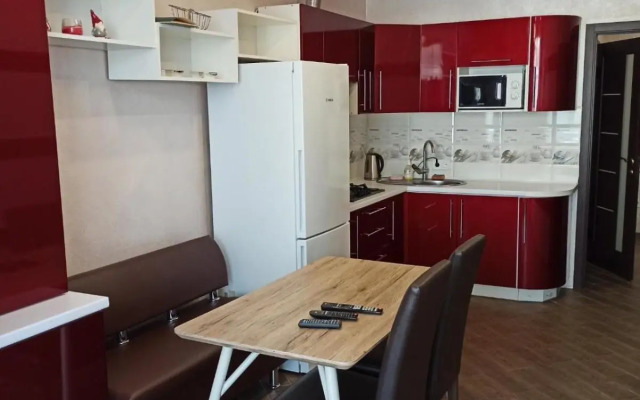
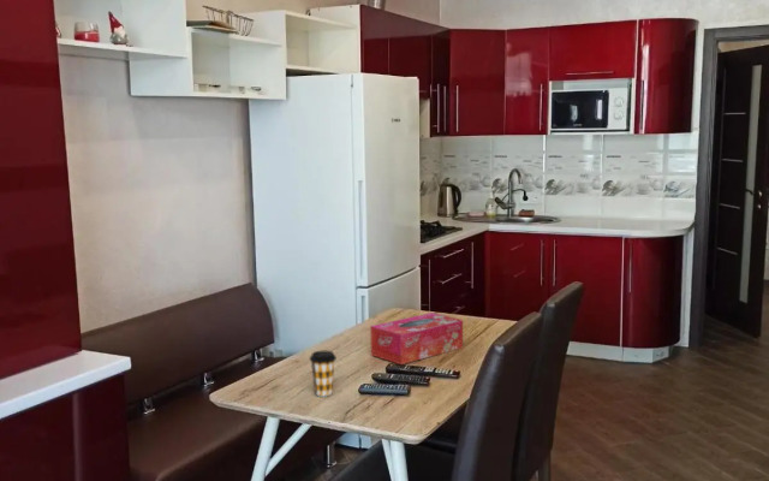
+ tissue box (417, 337)
+ coffee cup (323, 373)
